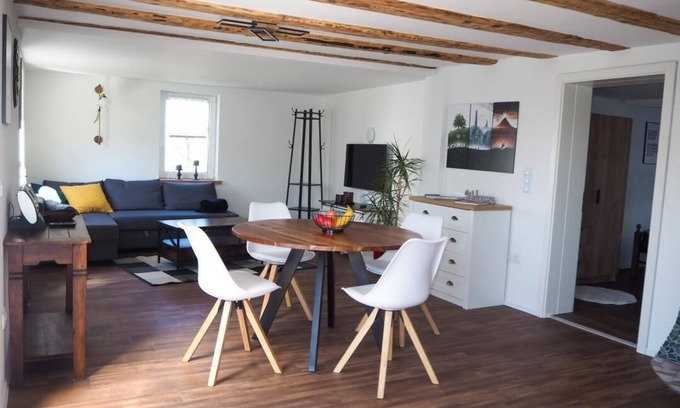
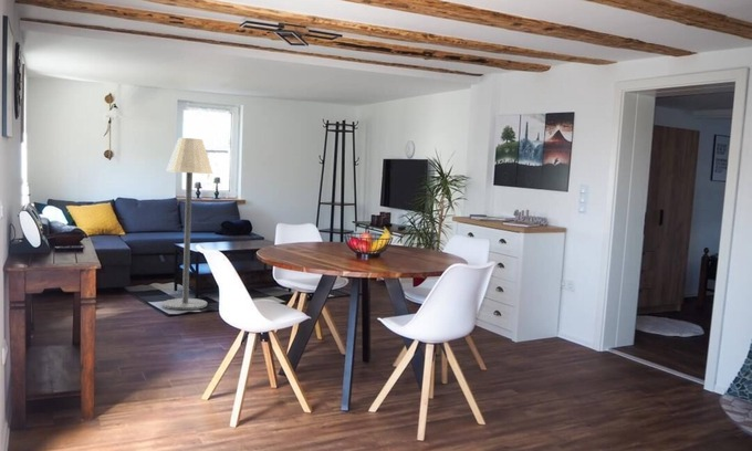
+ floor lamp (187, 222)
